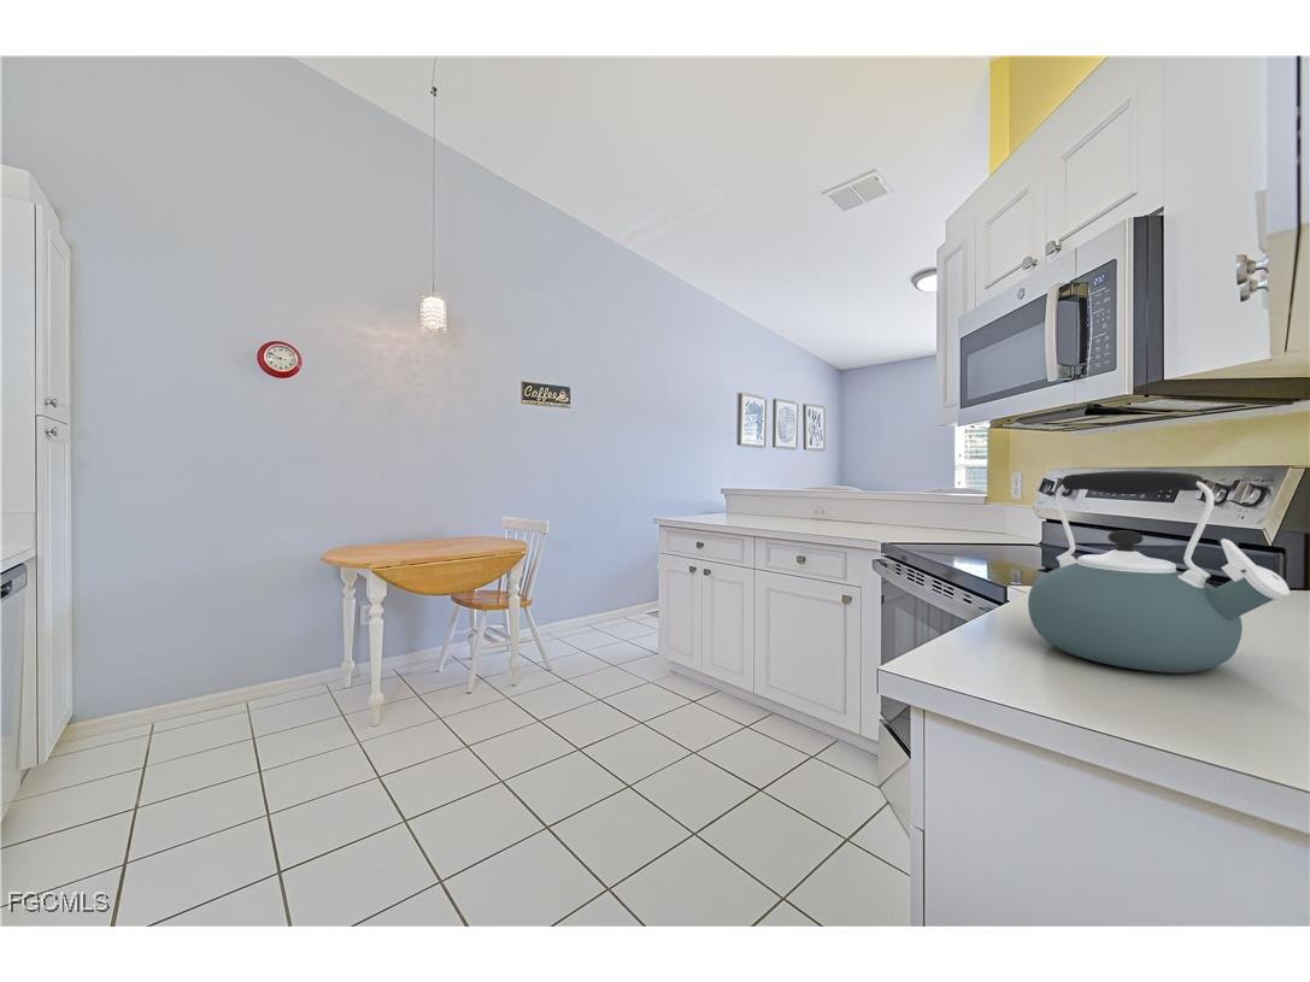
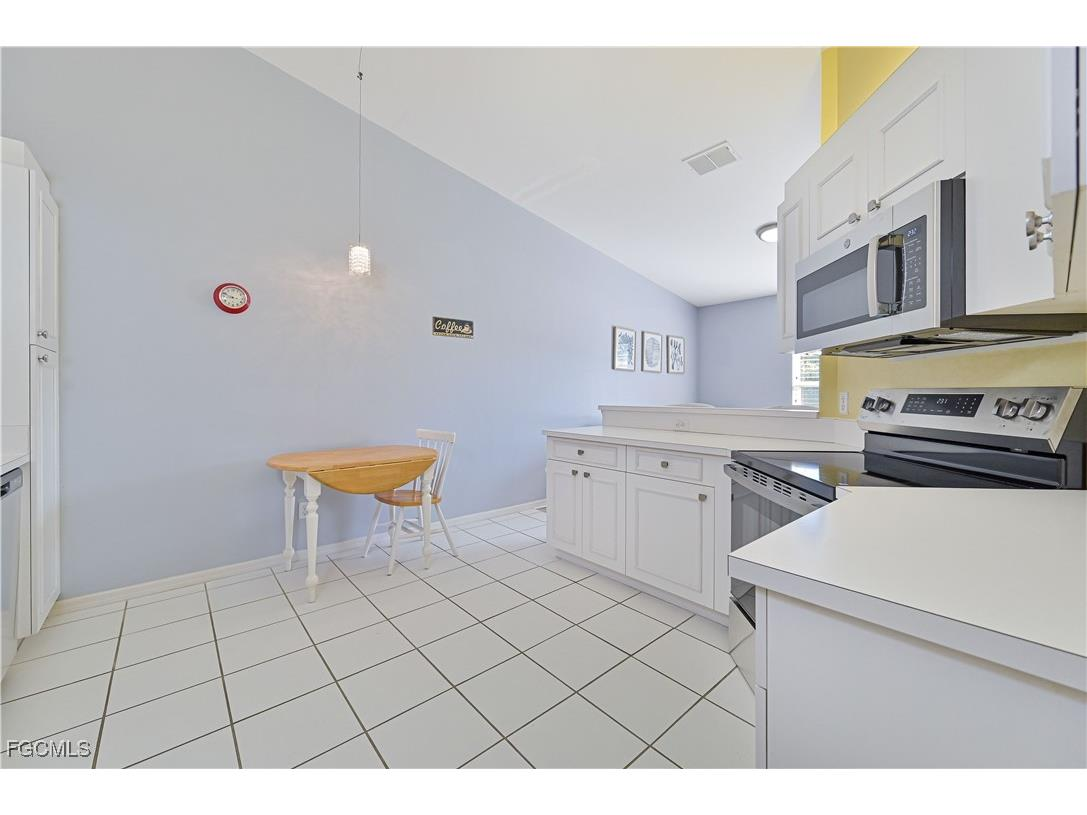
- kettle (1144, 564)
